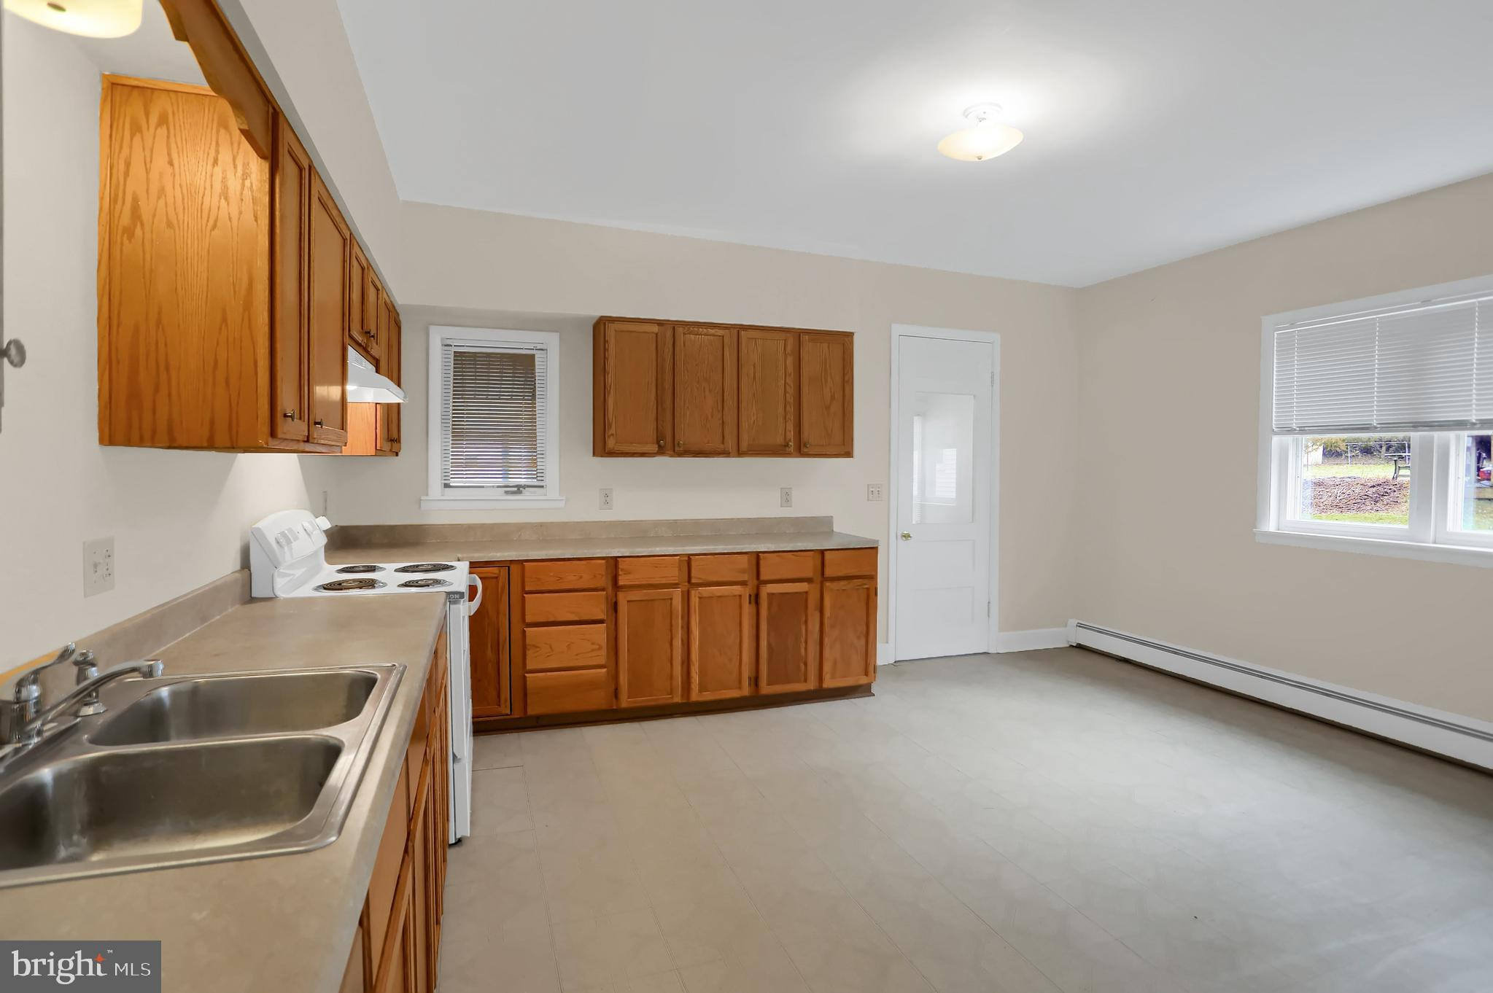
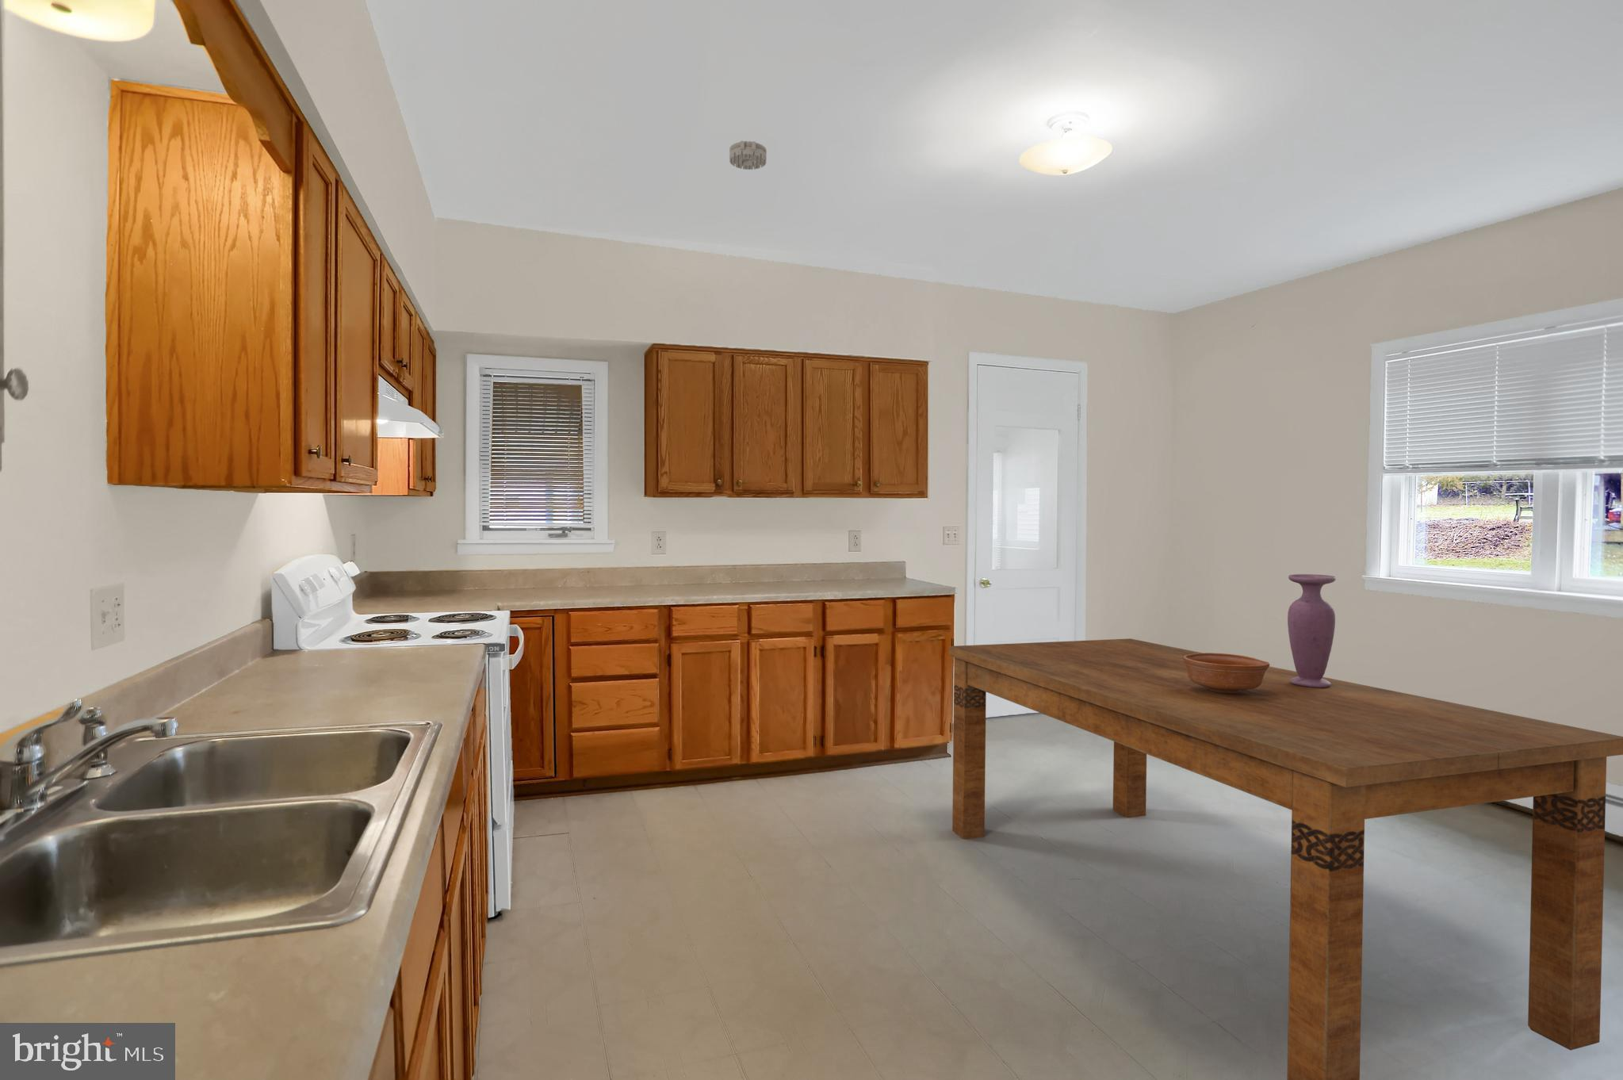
+ dining table (1205, 776)
+ bowl (1224, 674)
+ vase (1311, 629)
+ smoke detector (748, 154)
